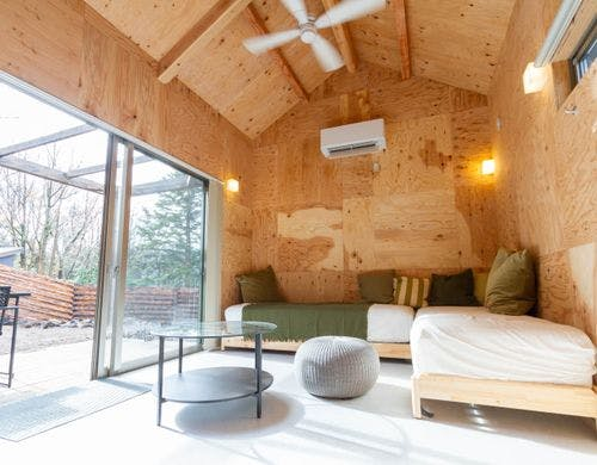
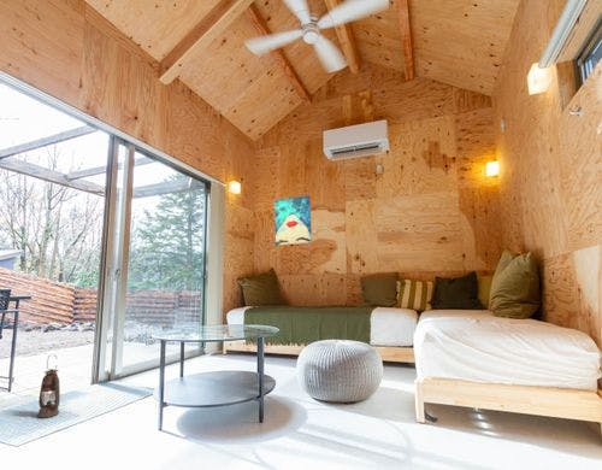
+ wall art (293, 221)
+ lantern (49, 383)
